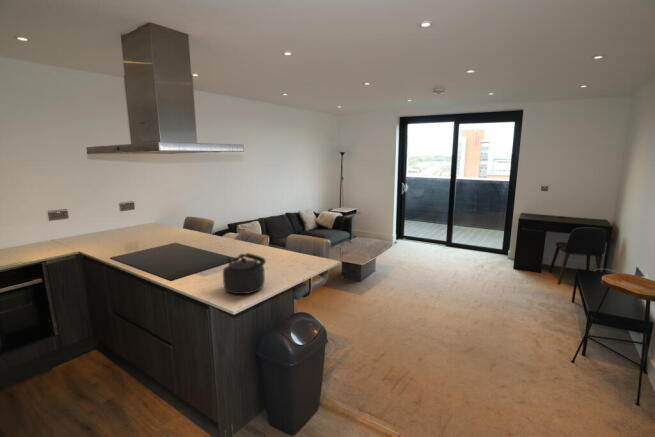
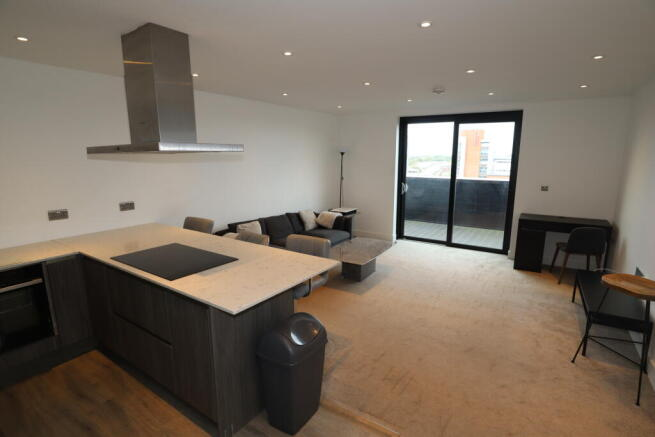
- kettle (243, 272)
